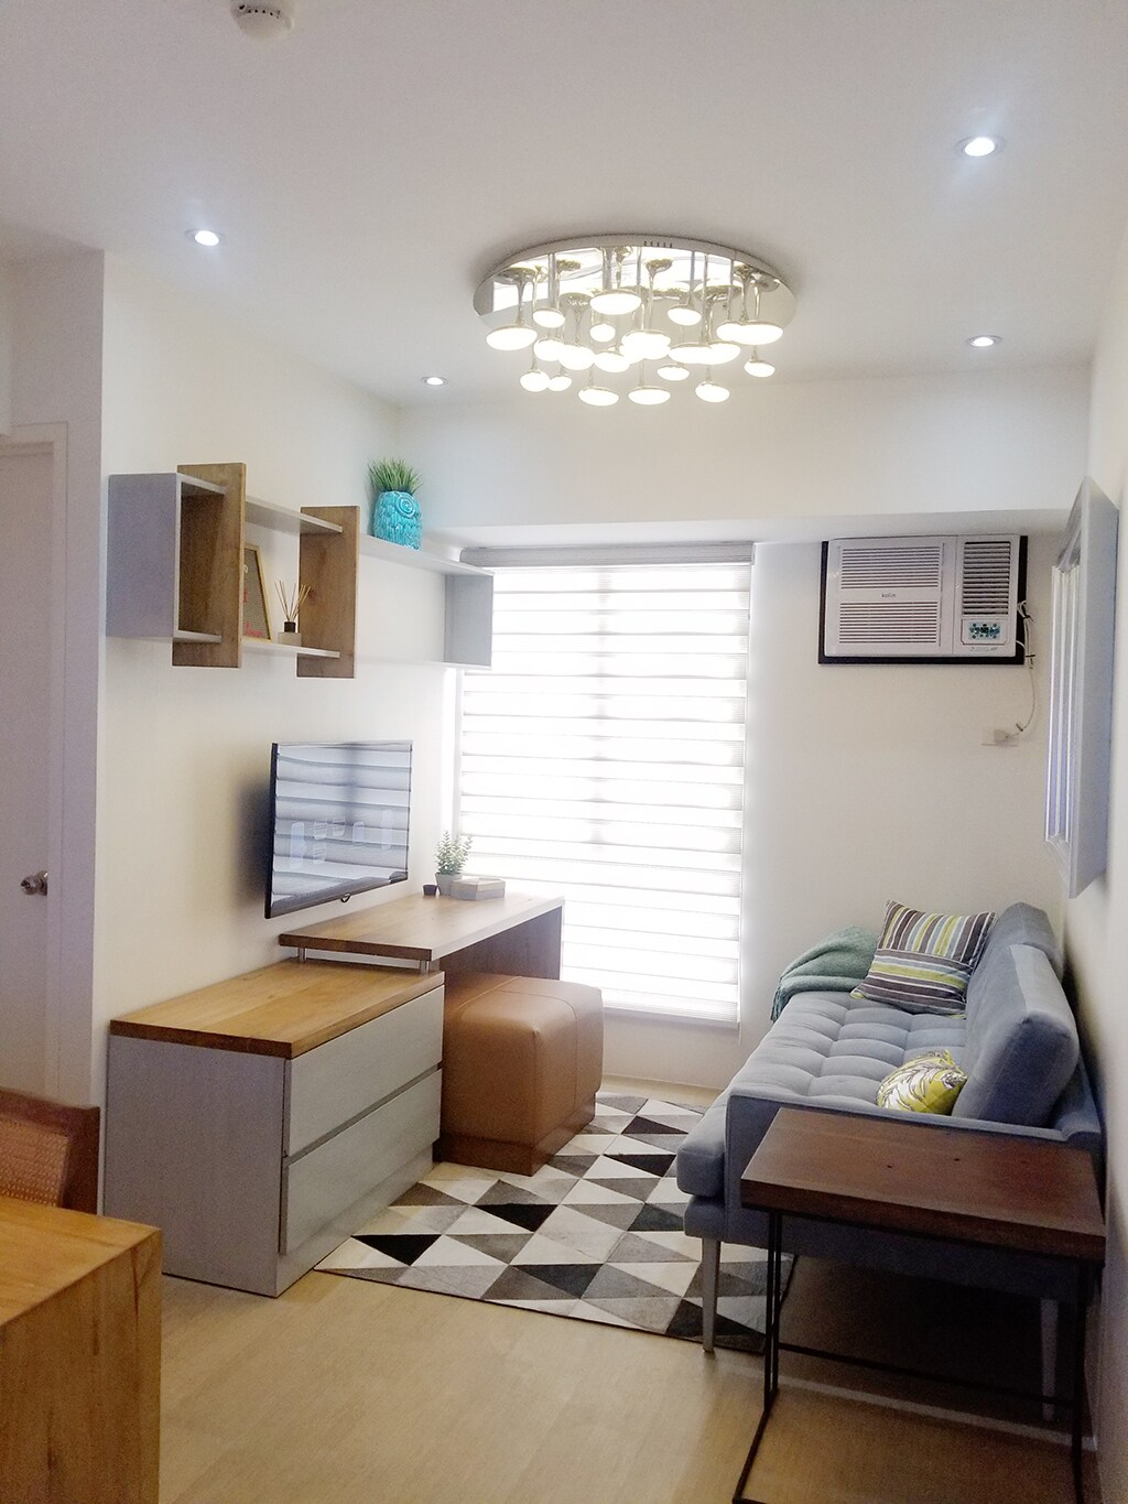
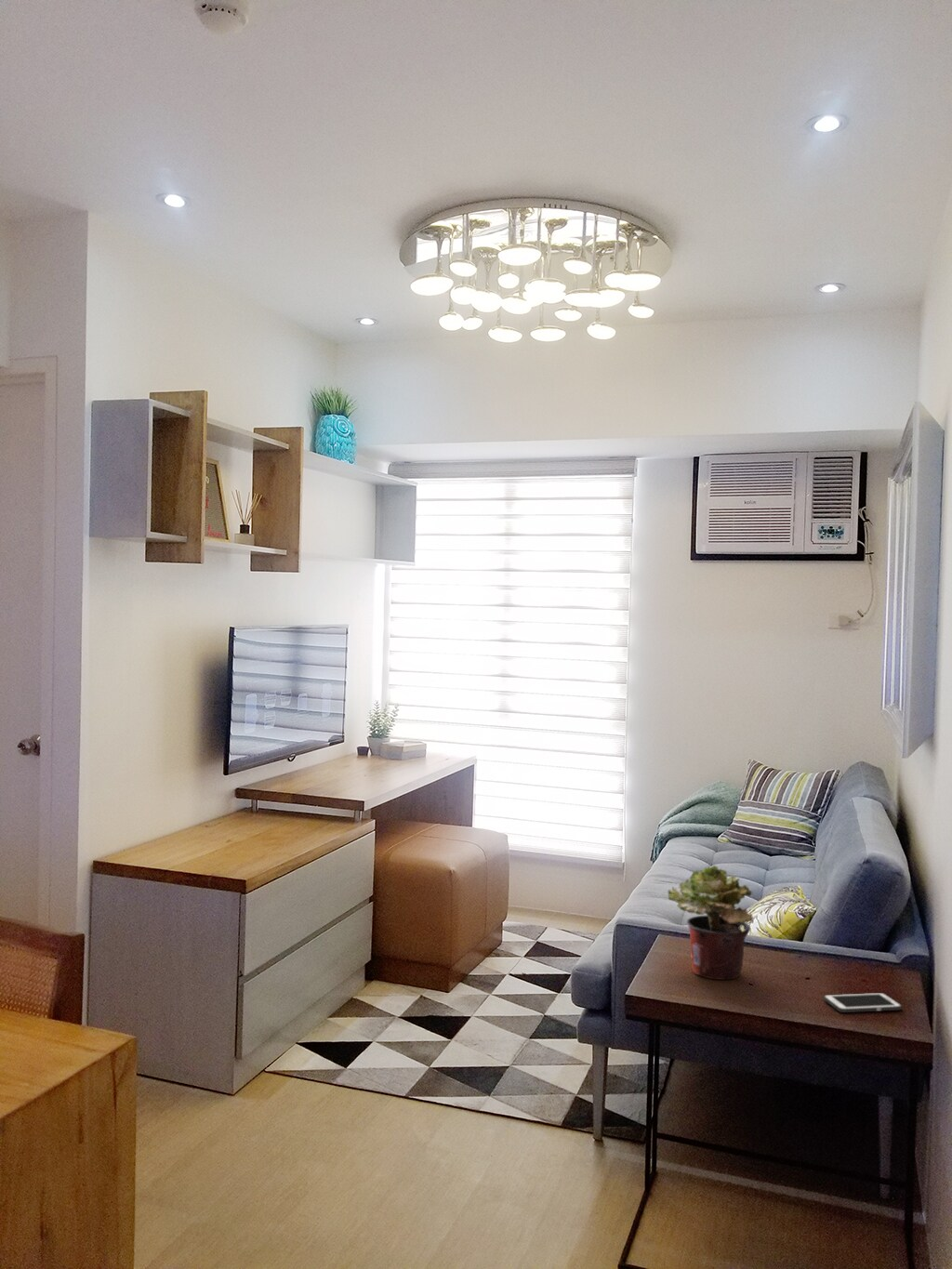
+ cell phone (862, 1002)
+ potted plant (709, 919)
